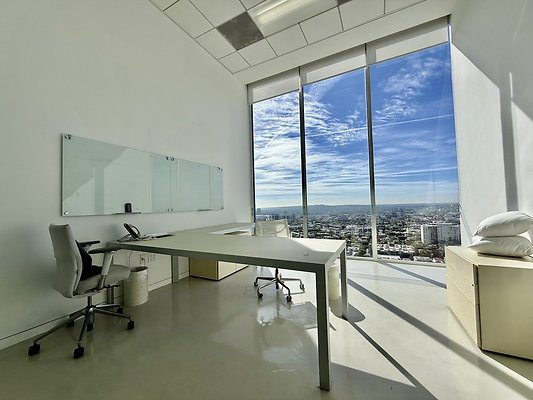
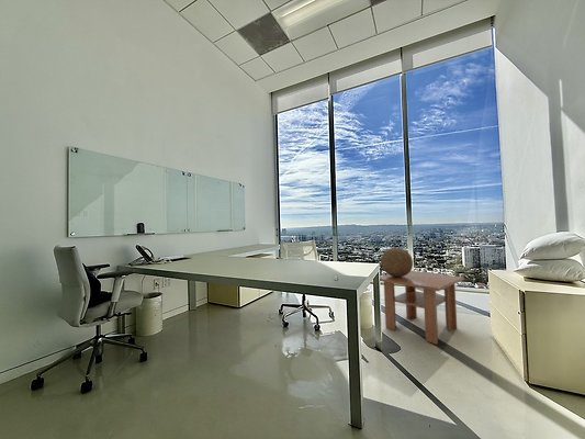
+ coffee table (419, 302)
+ decorative sphere (396, 261)
